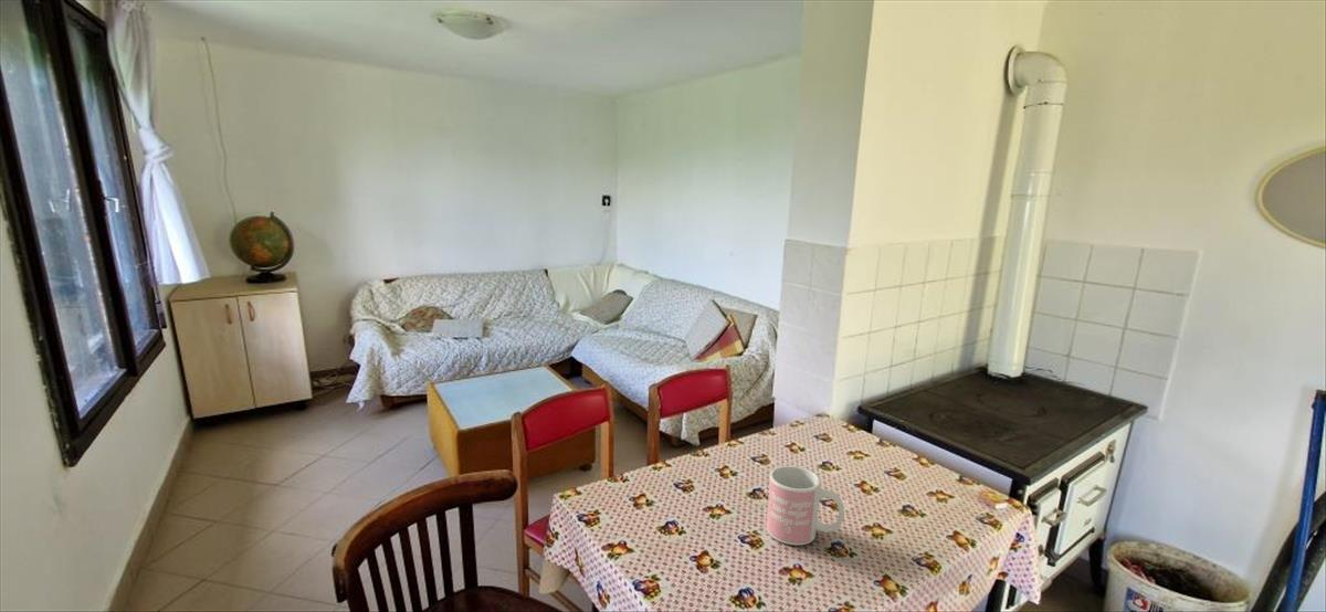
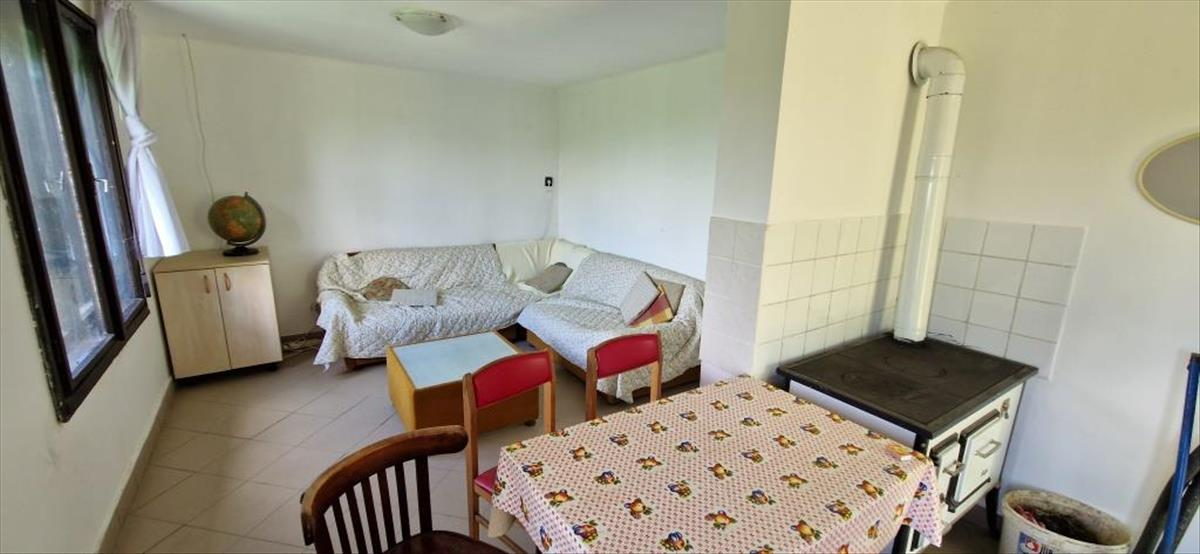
- mug (801, 506)
